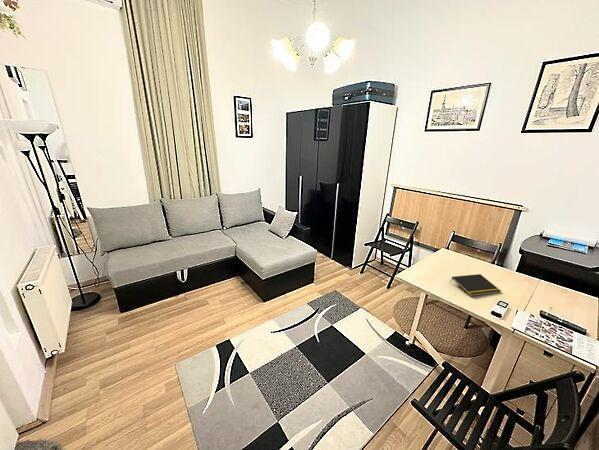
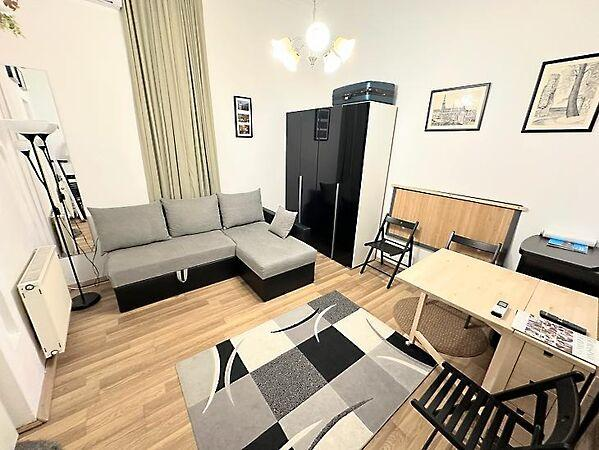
- notepad (475, 284)
